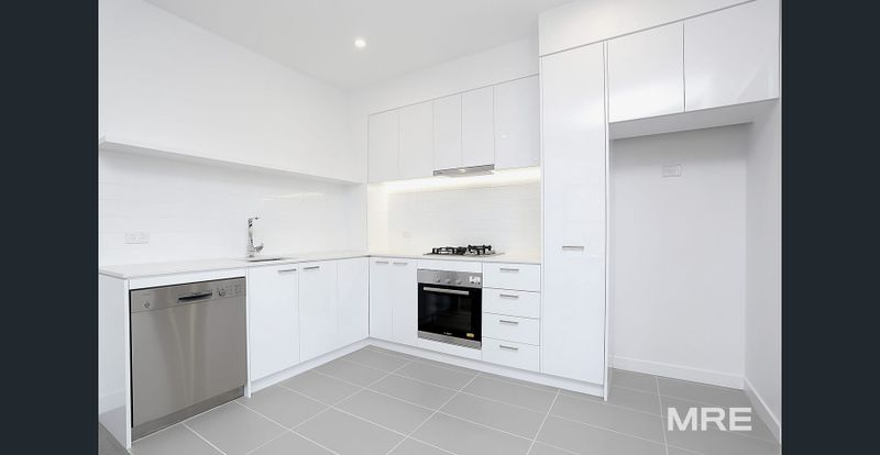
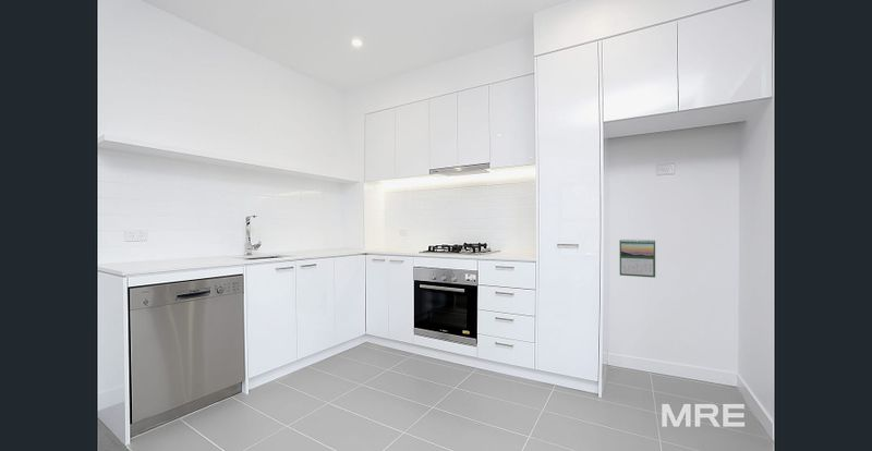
+ calendar (637, 257)
